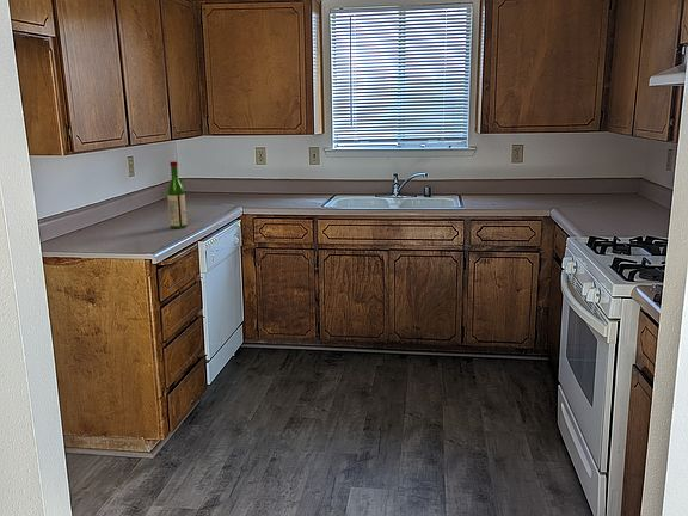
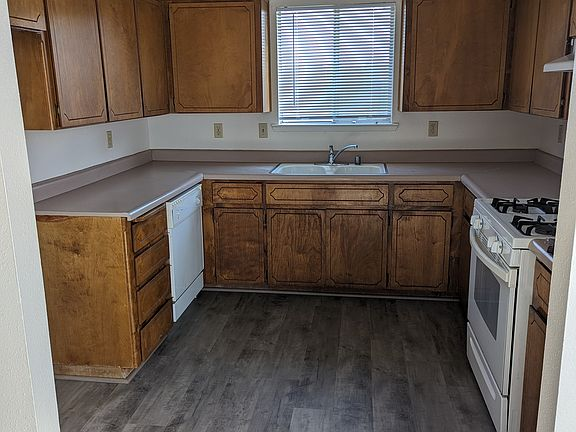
- wine bottle (176, 195)
